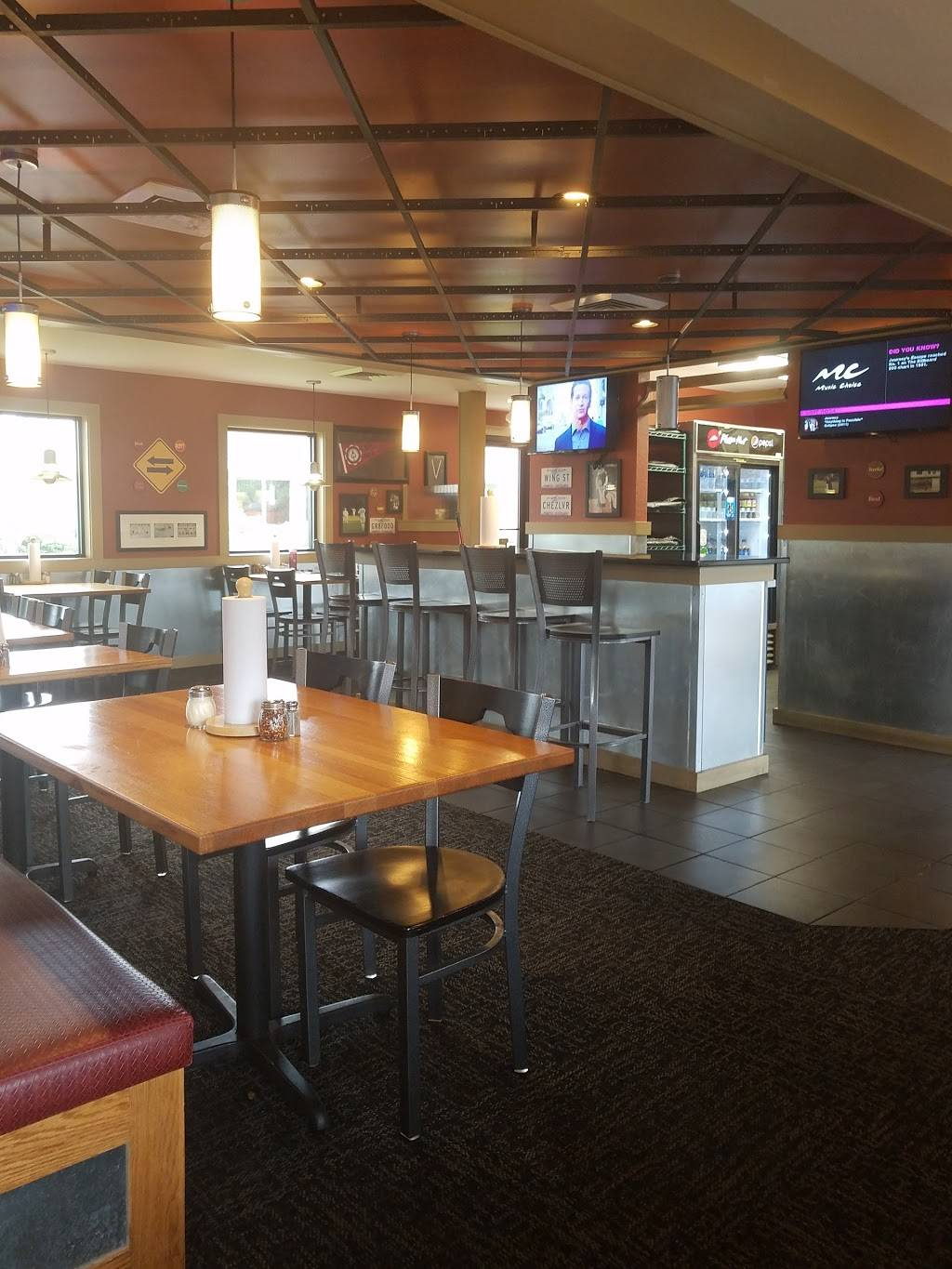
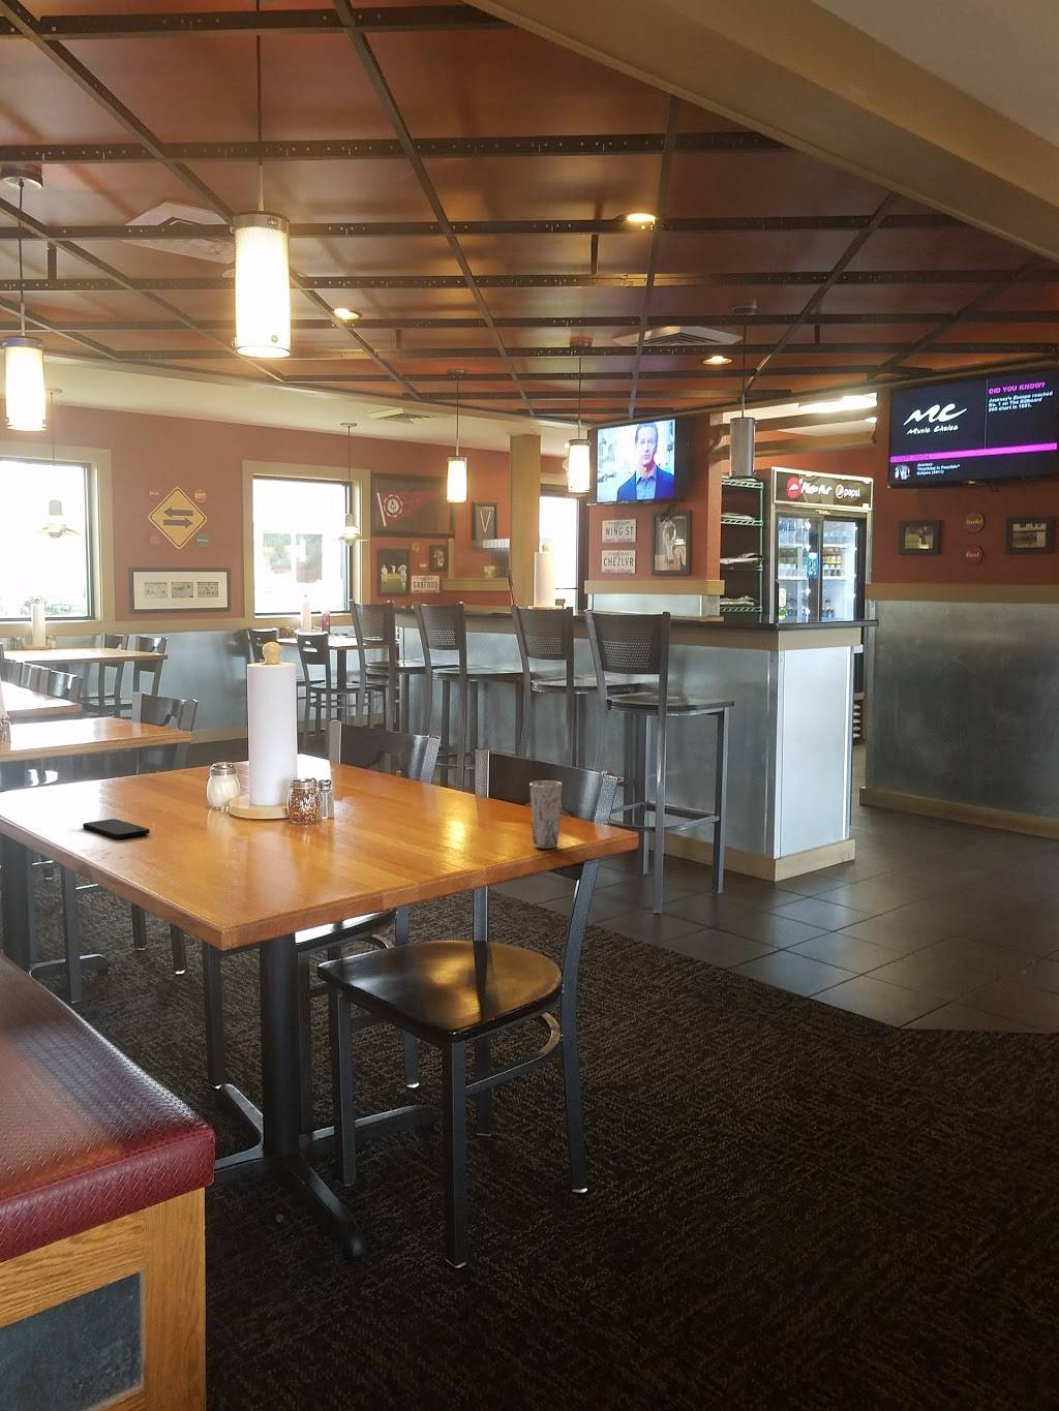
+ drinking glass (545, 815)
+ smartphone (116, 827)
